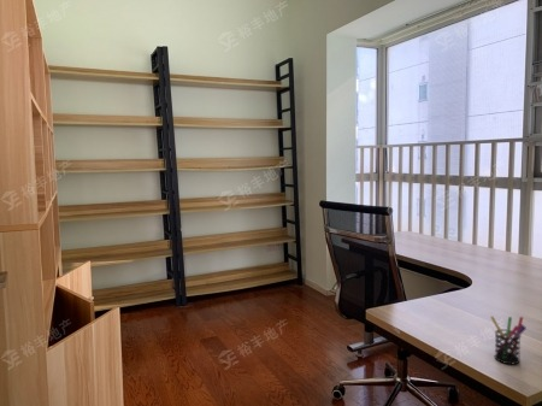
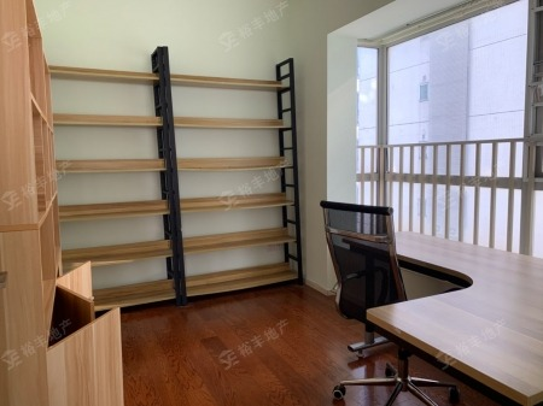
- pen holder (508, 336)
